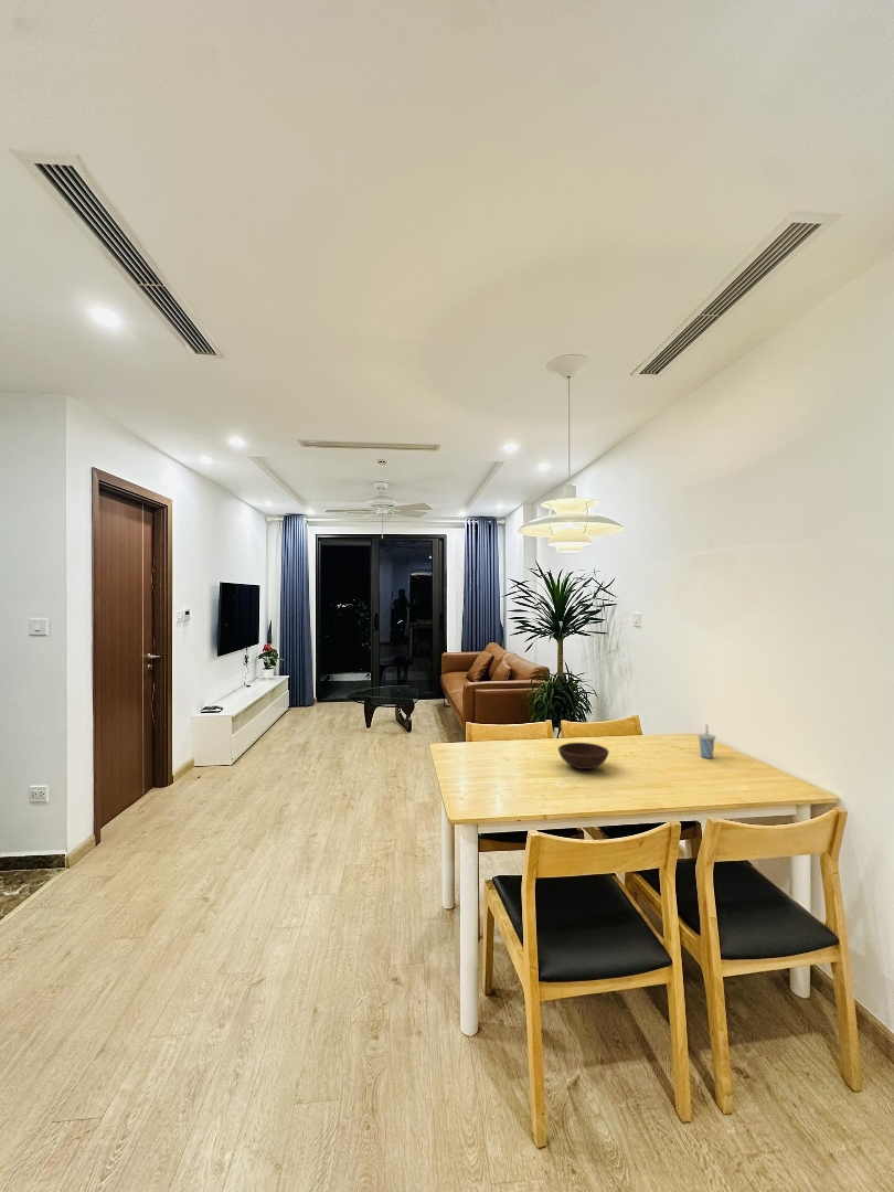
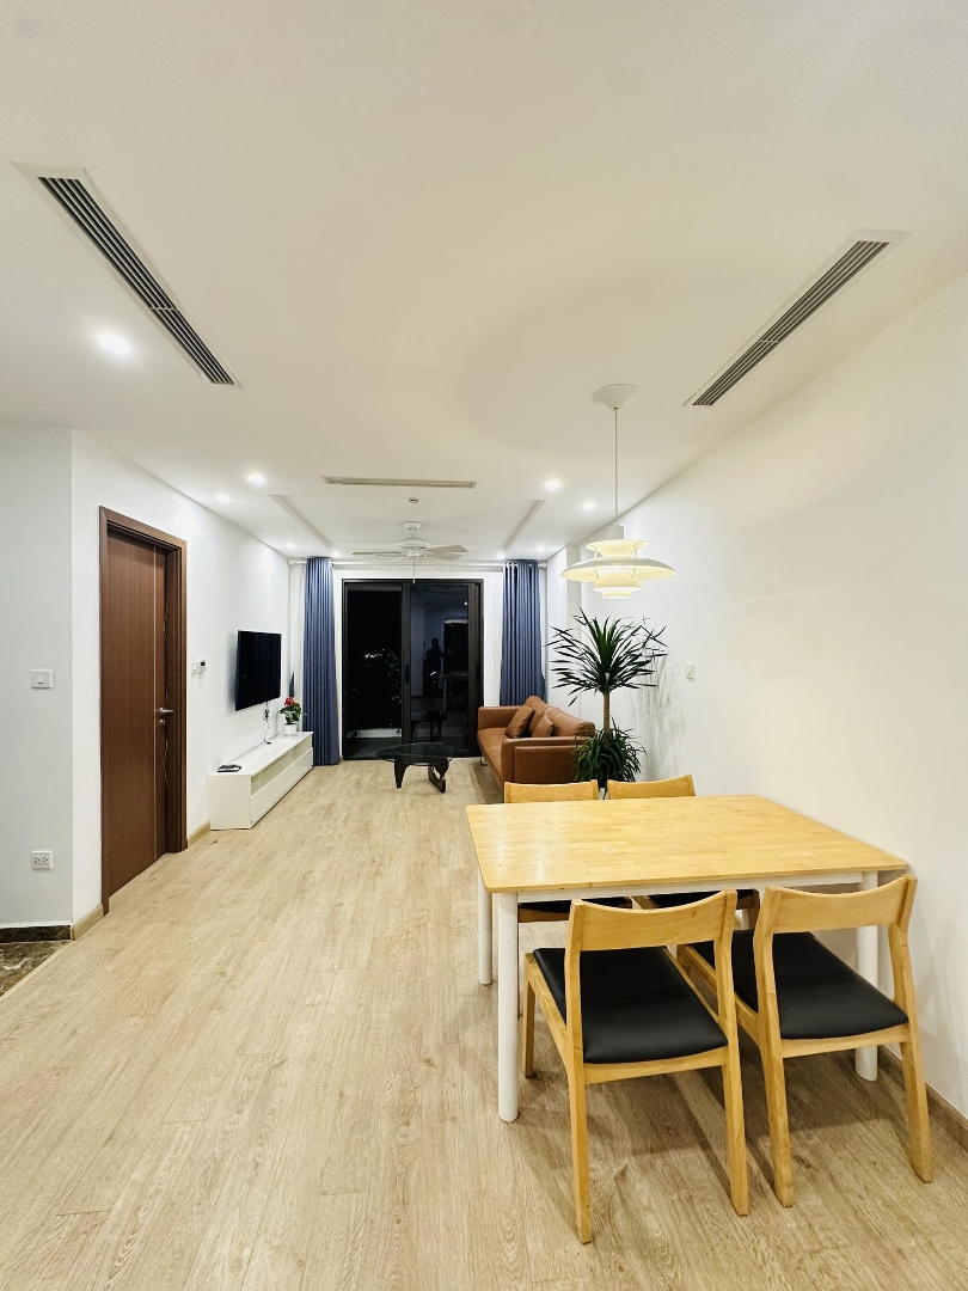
- bowl (583, 757)
- cup (706, 739)
